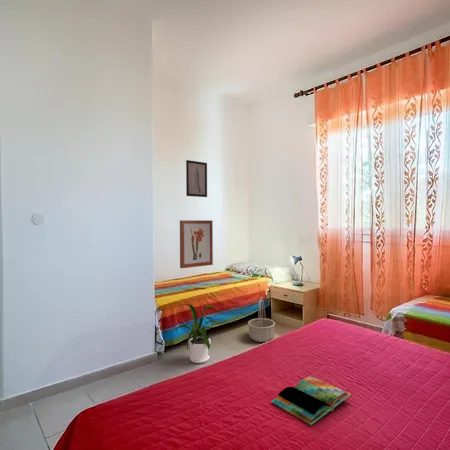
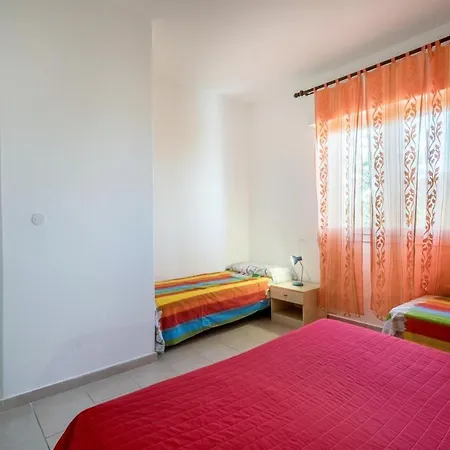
- house plant (198, 330)
- basket (261, 318)
- book (311, 396)
- wall art (196, 179)
- wall art (196, 243)
